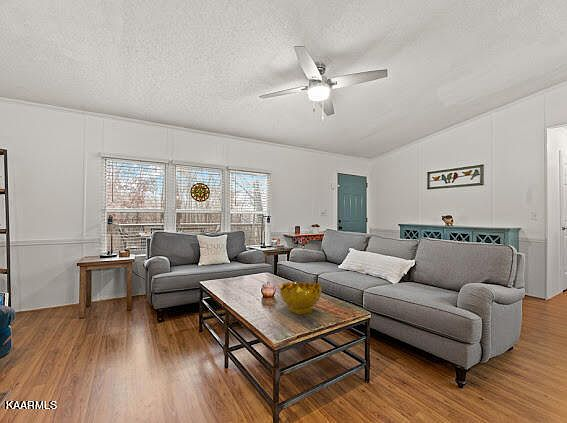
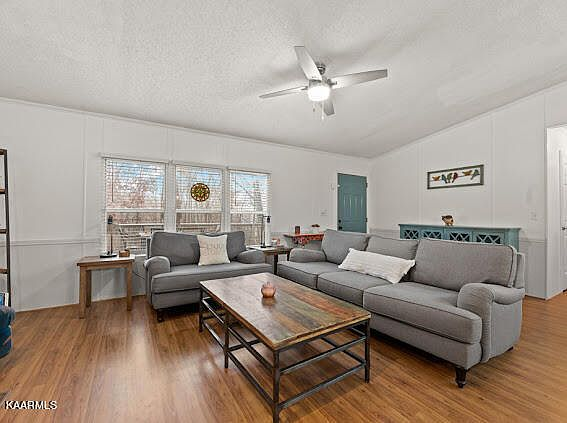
- decorative bowl (300, 296)
